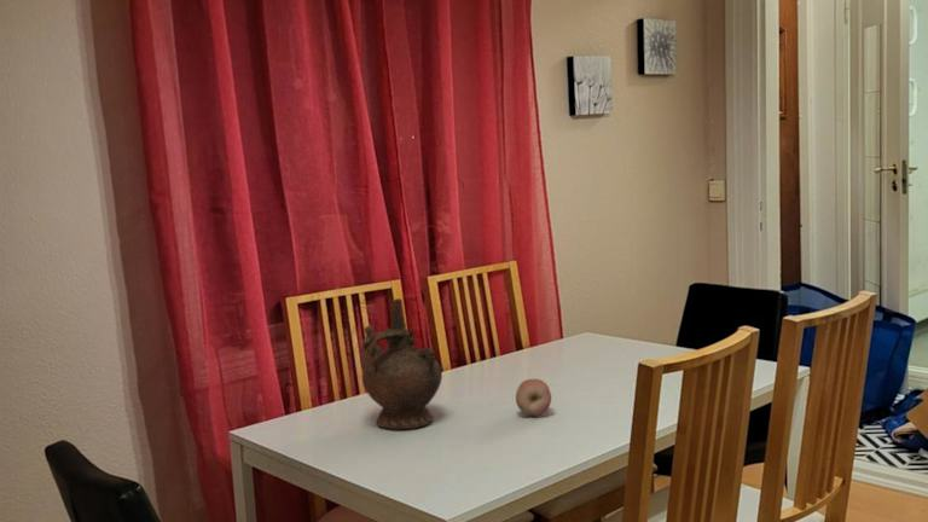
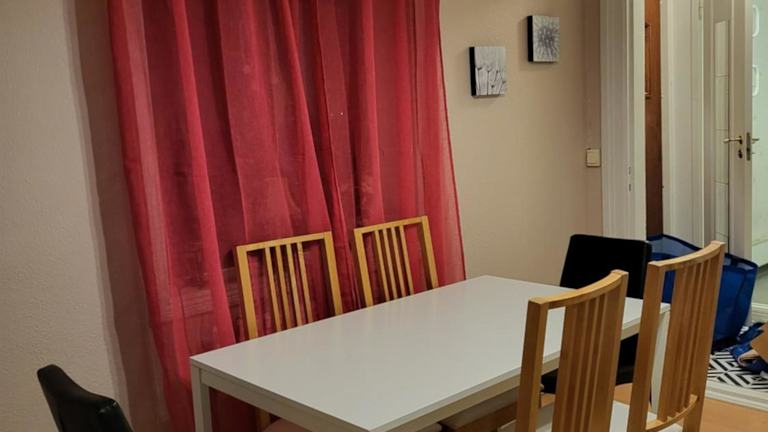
- fruit (533, 395)
- ceremonial vessel (398, 361)
